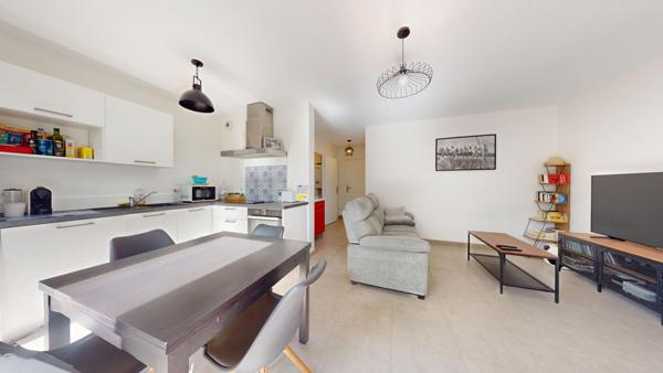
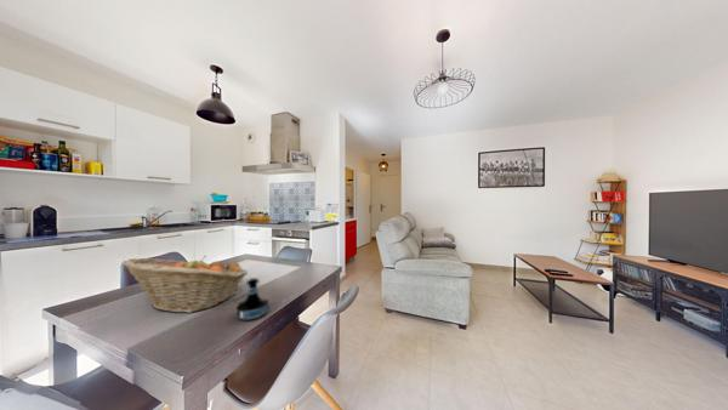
+ tequila bottle (252, 296)
+ fruit basket (190, 275)
